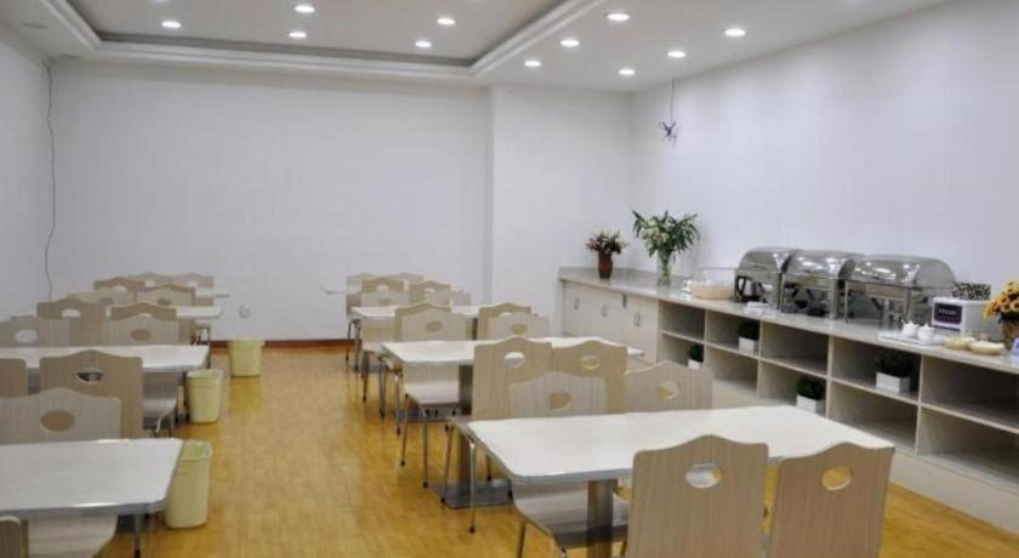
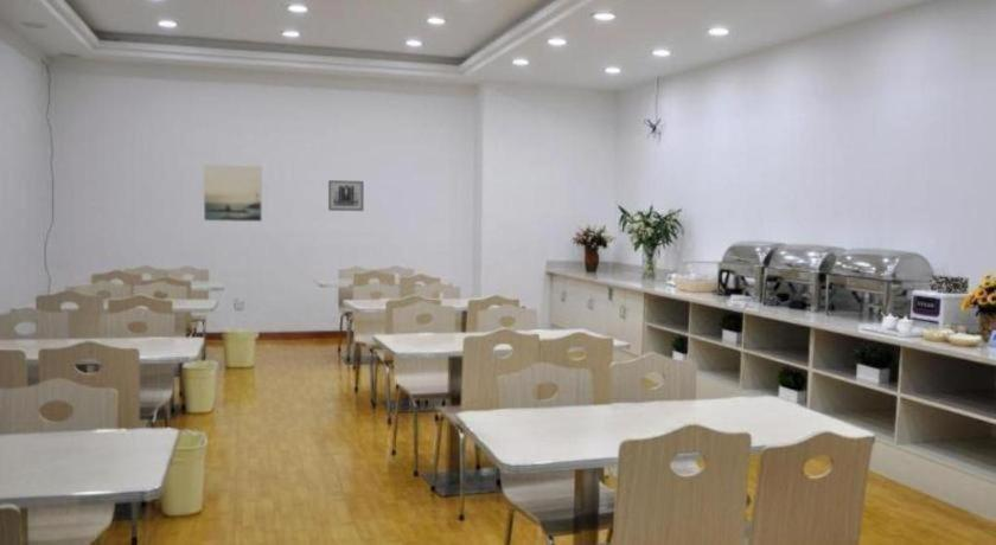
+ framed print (232, 193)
+ wall art (345, 195)
